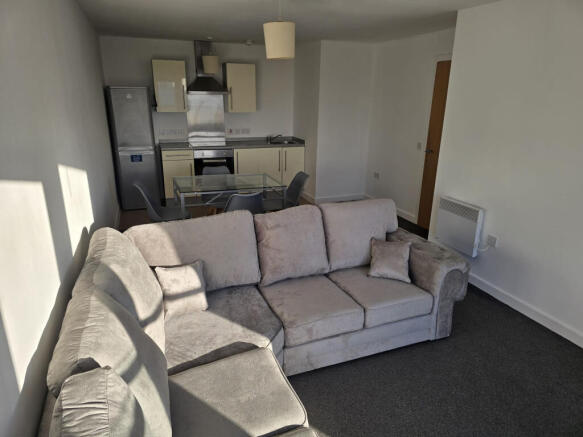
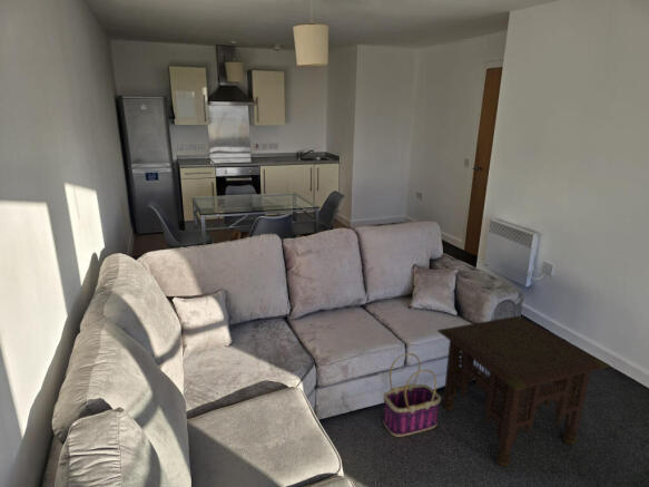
+ basket (412, 392)
+ side table (511, 384)
